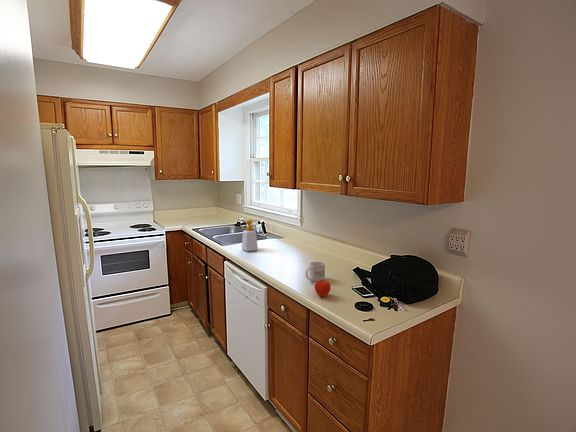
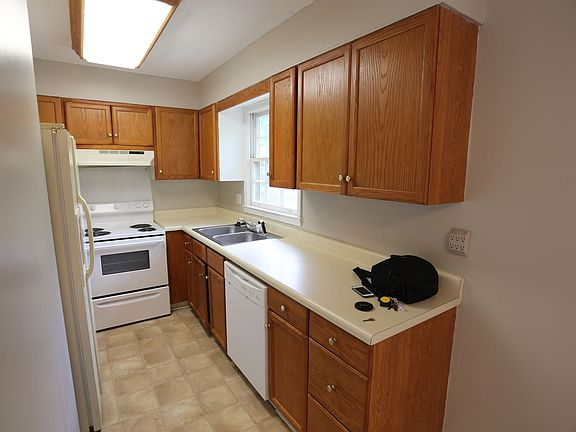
- mug (314, 272)
- soap bottle (252, 234)
- fruit (322, 287)
